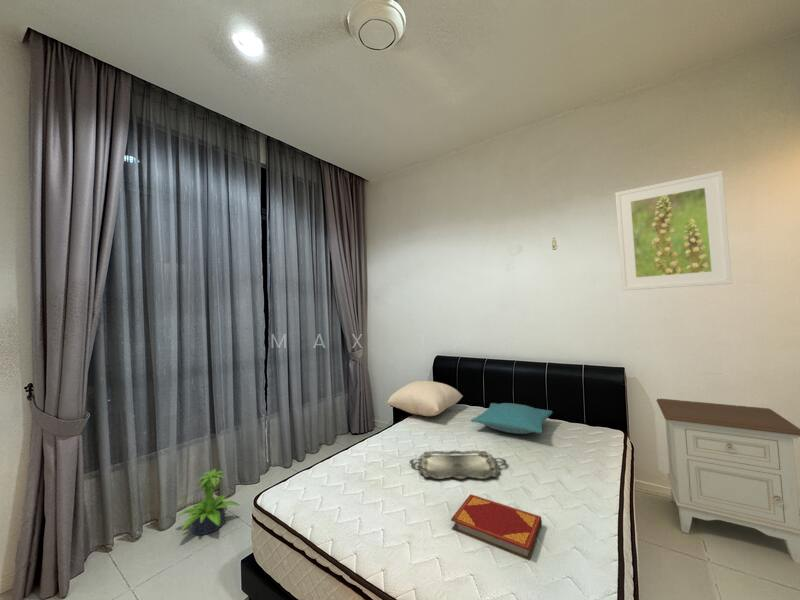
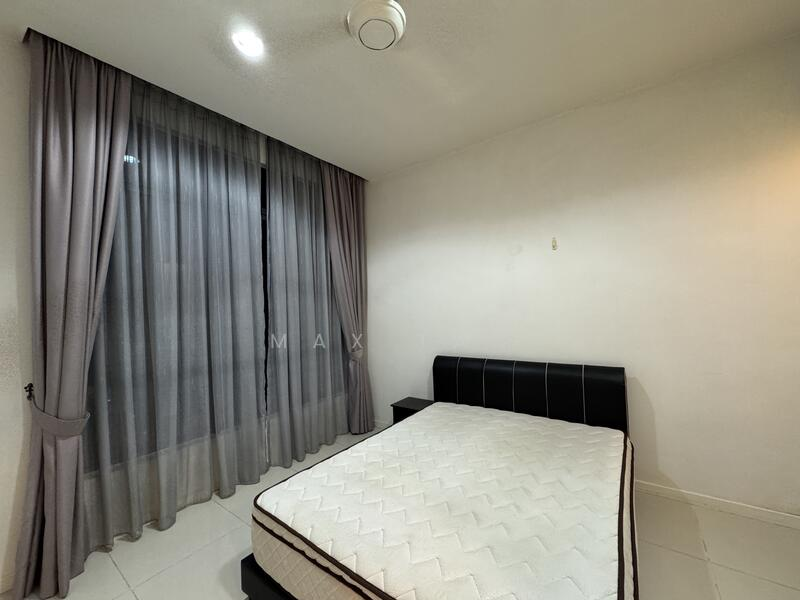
- pillow (425, 397)
- hardback book (496, 523)
- nightstand (723, 470)
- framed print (668, 234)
- potted plant (207, 498)
- serving tray (457, 463)
- pillow (512, 417)
